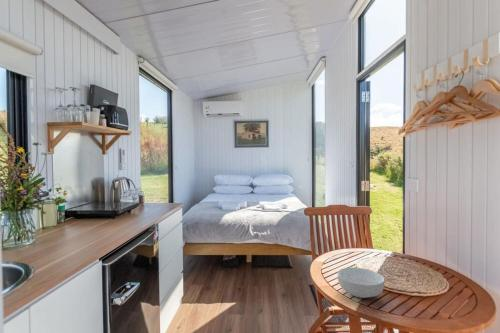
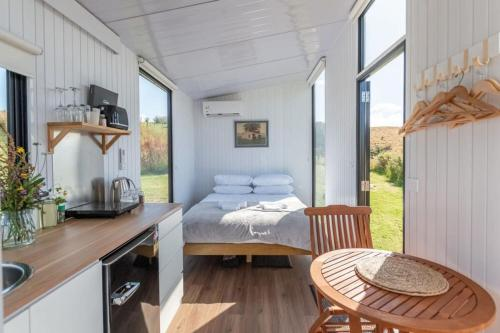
- cereal bowl (360, 284)
